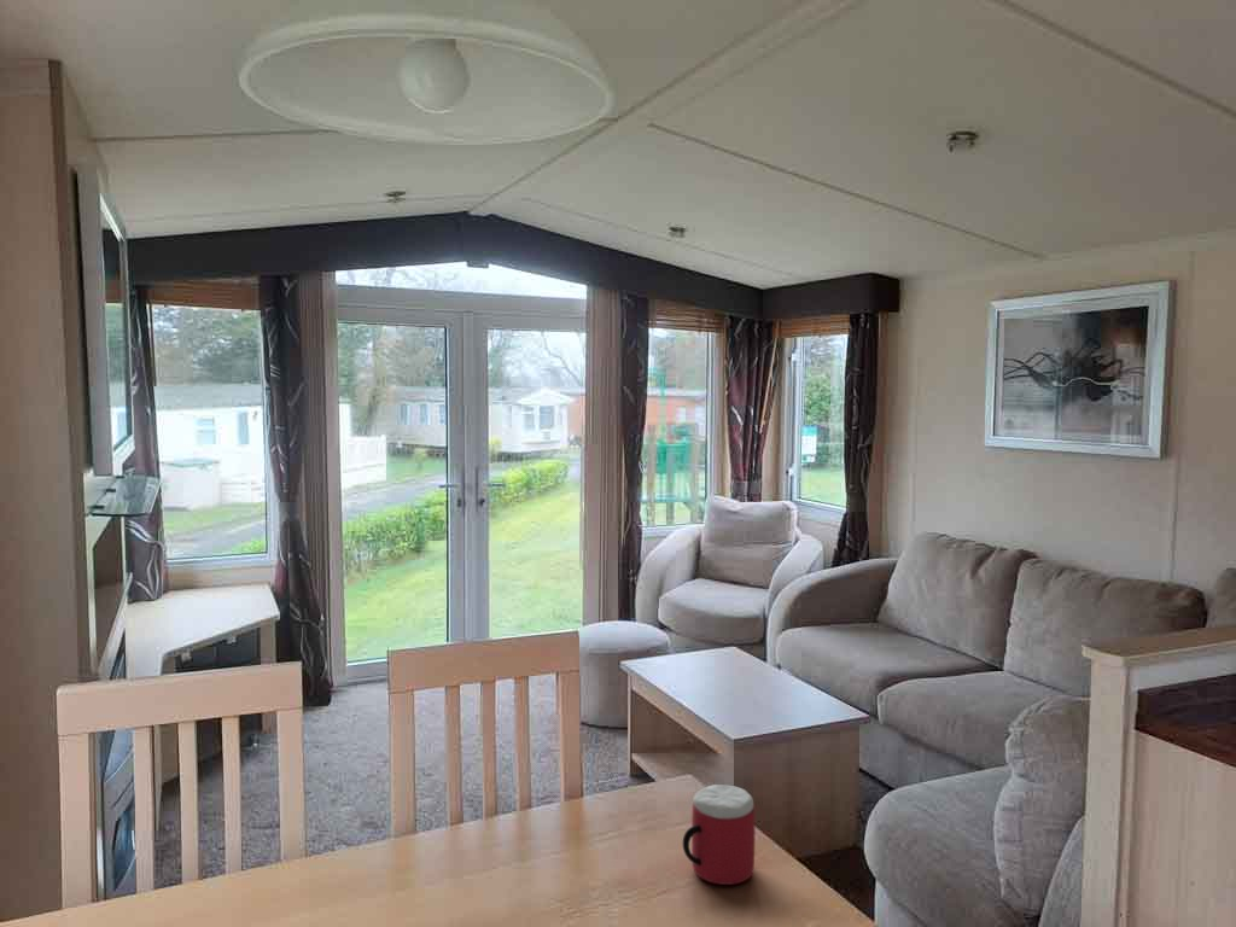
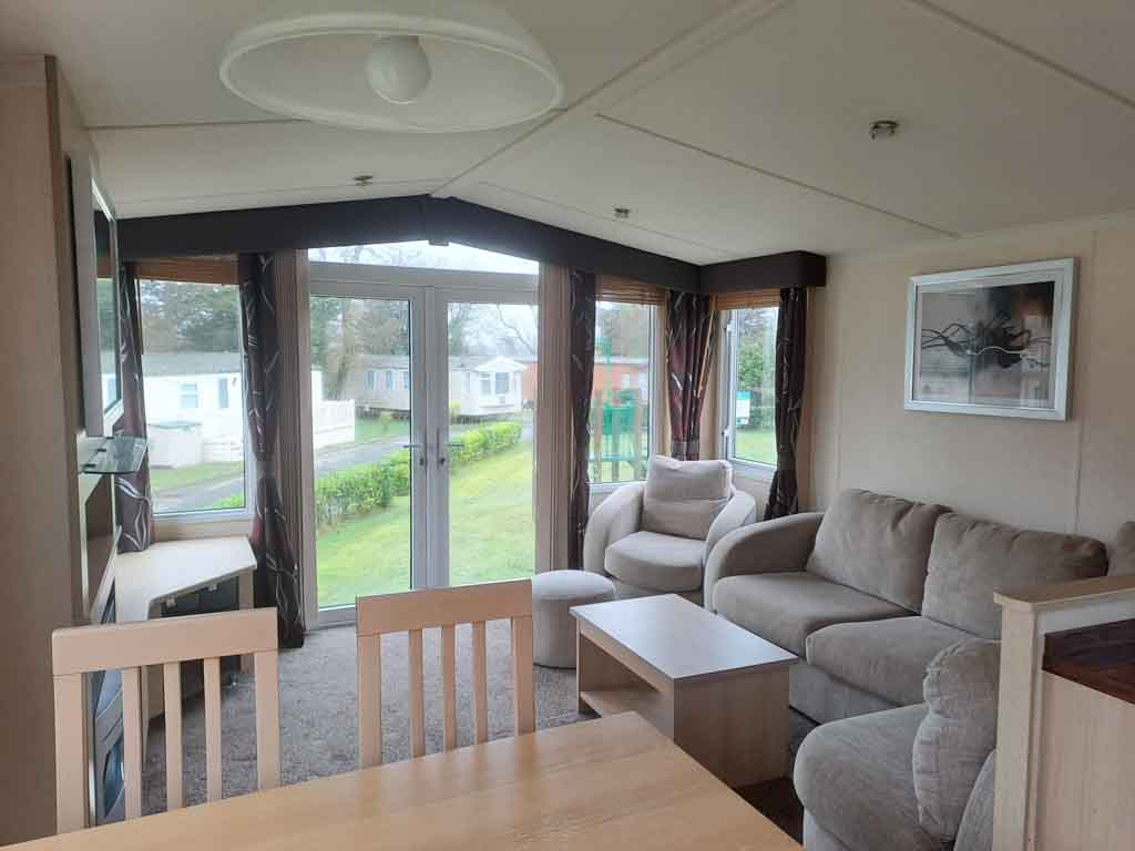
- mug (713, 834)
